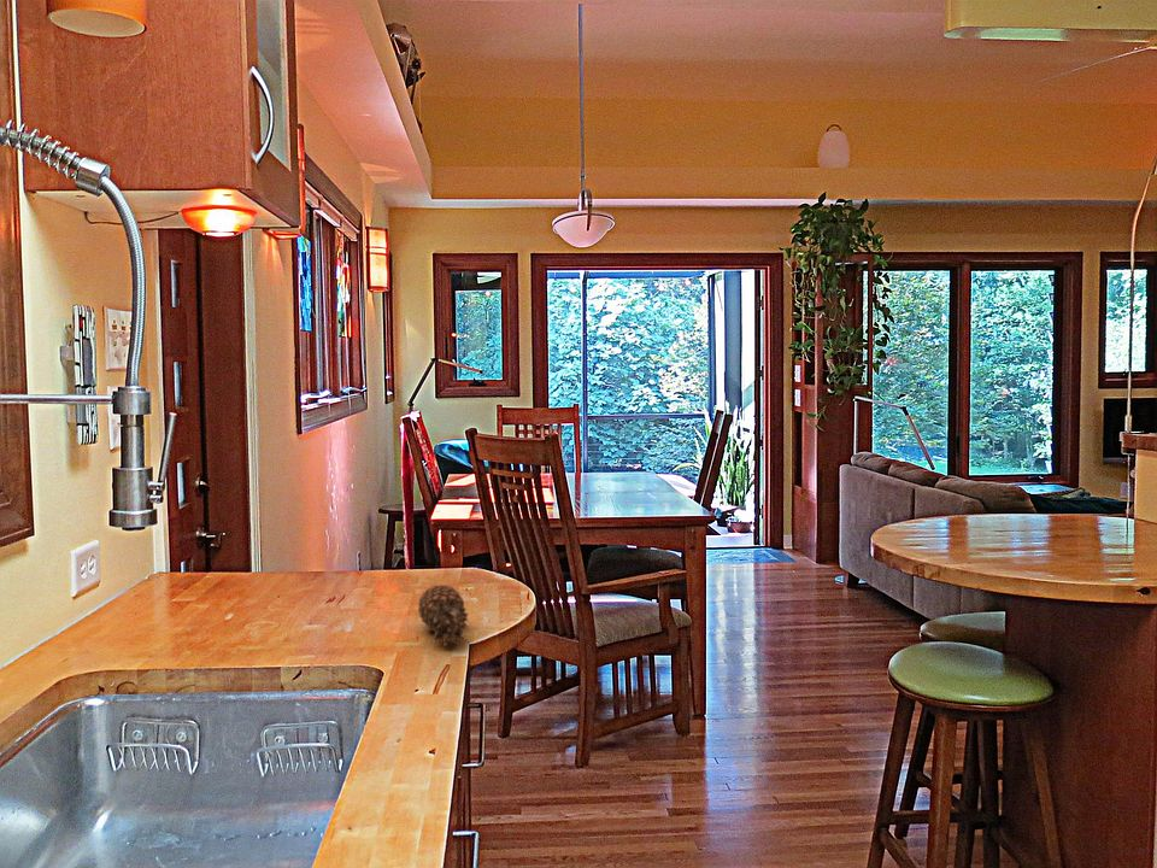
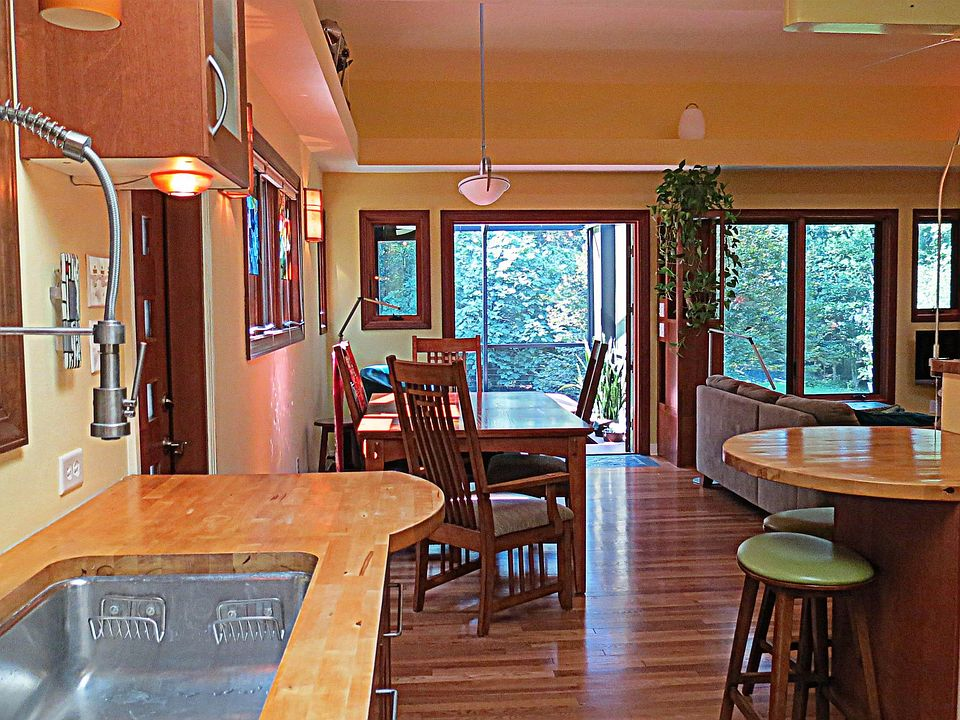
- fruit (445, 612)
